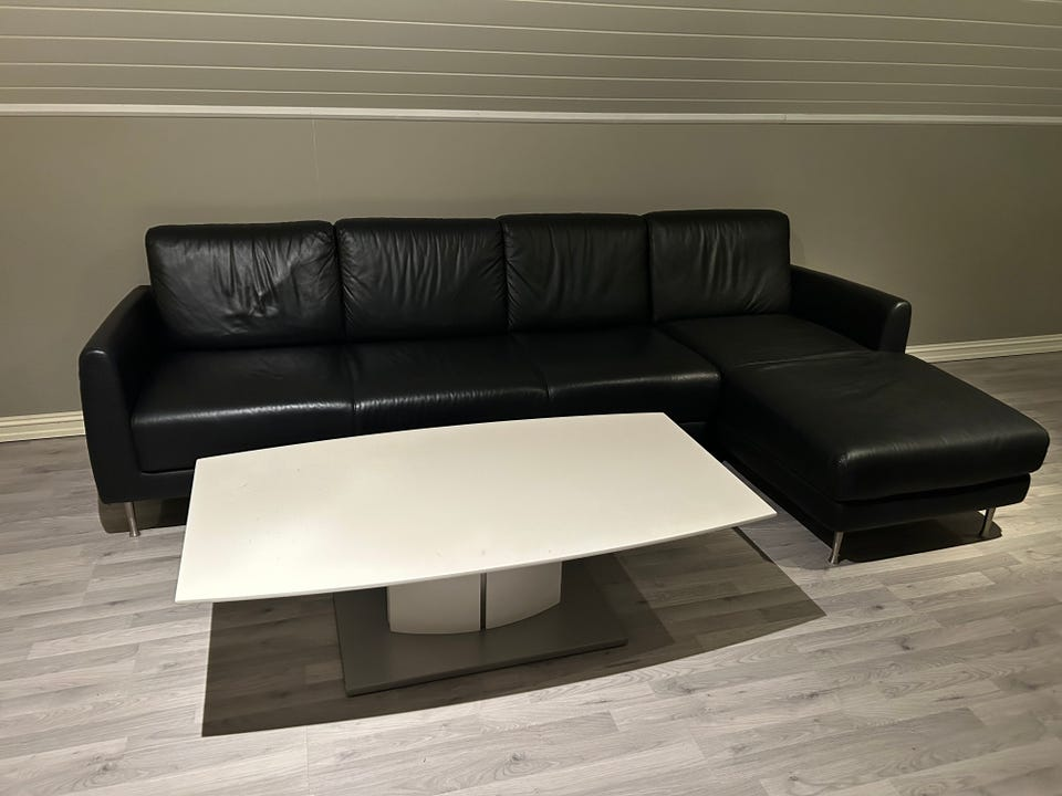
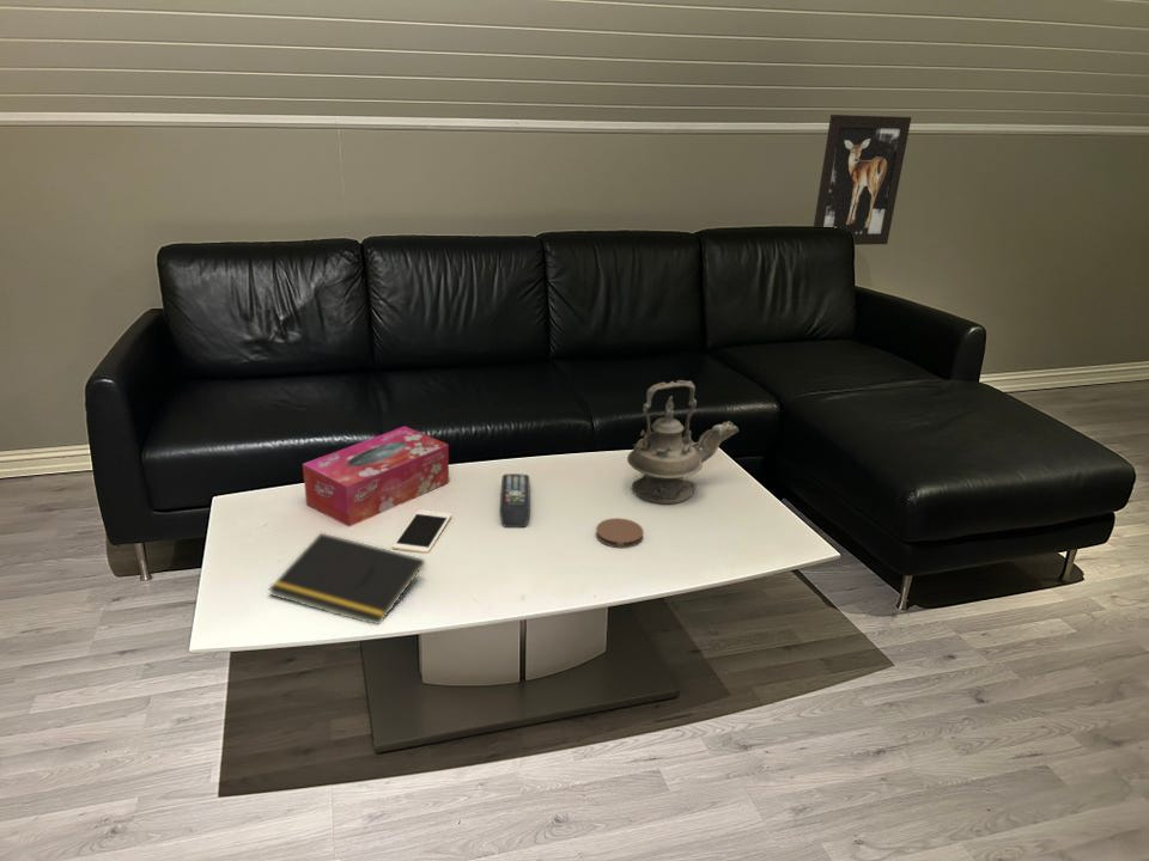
+ teapot (687, 434)
+ cell phone (422, 530)
+ notepad (347, 576)
+ remote control (515, 496)
+ tissue box (378, 474)
+ coaster (619, 532)
+ wall art (859, 182)
